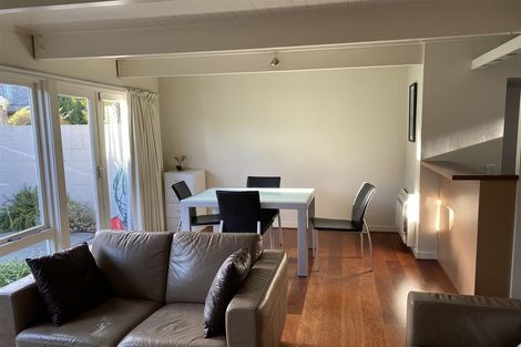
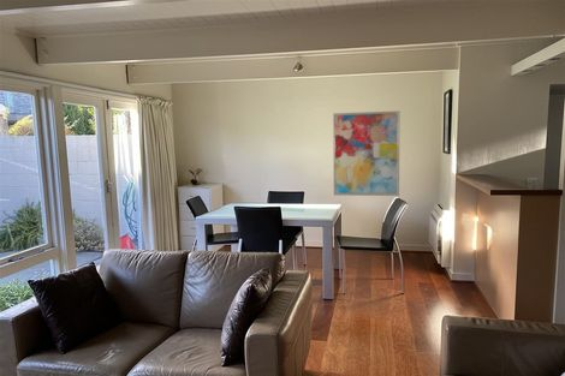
+ wall art (365, 154)
